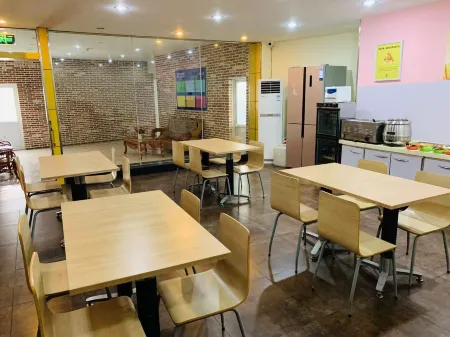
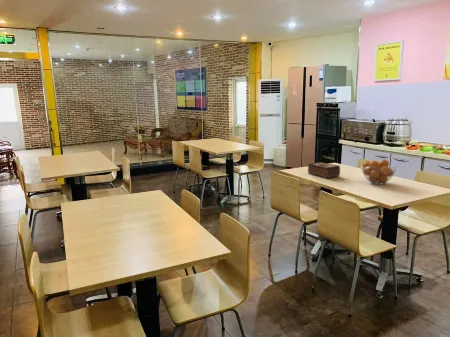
+ fruit basket (378, 171)
+ tissue box (323, 169)
